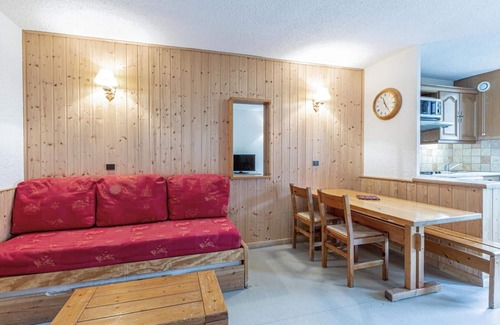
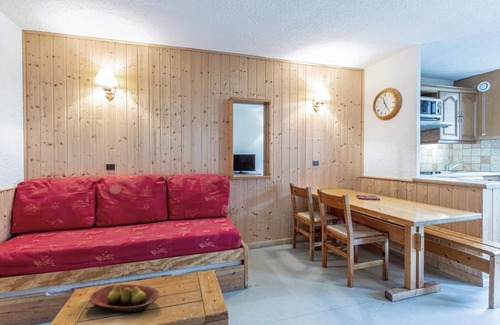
+ fruit bowl (125, 295)
